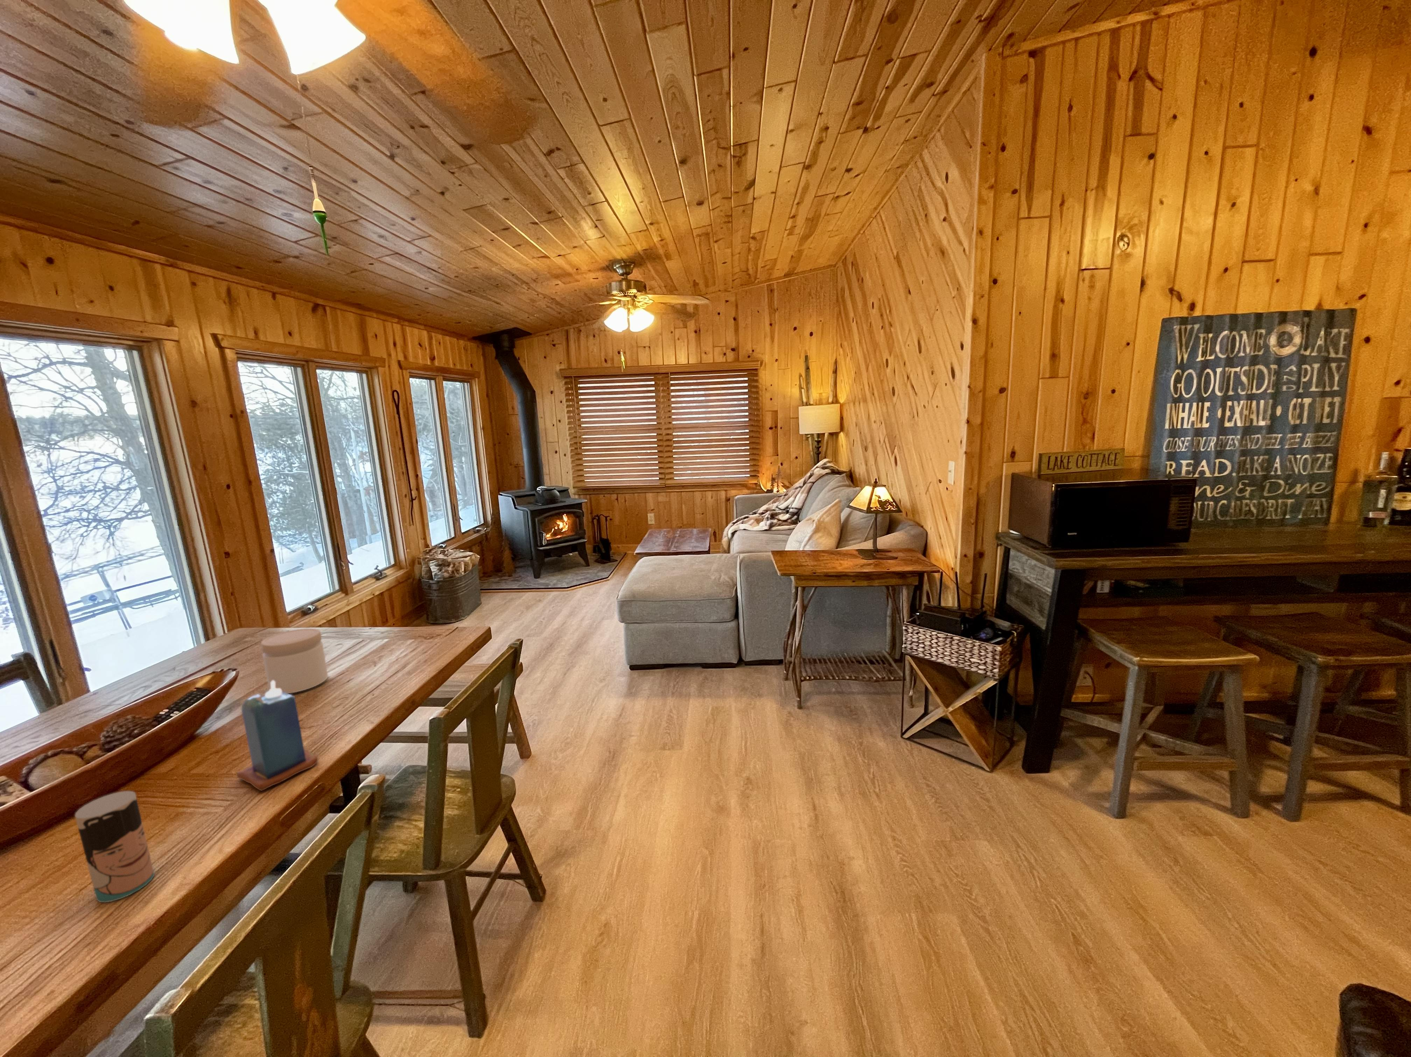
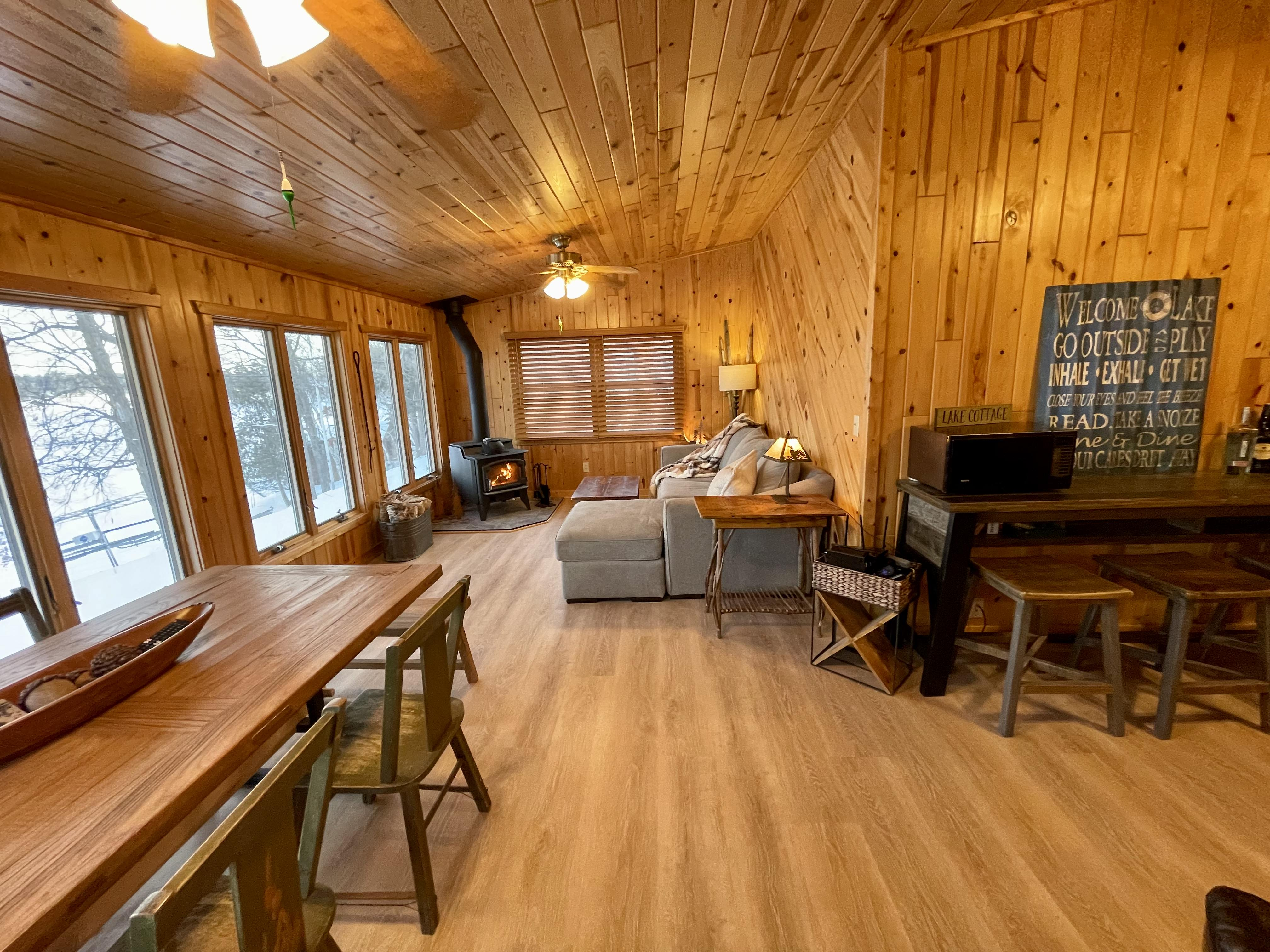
- candle (270, 728)
- jar (296, 661)
- cup (117, 845)
